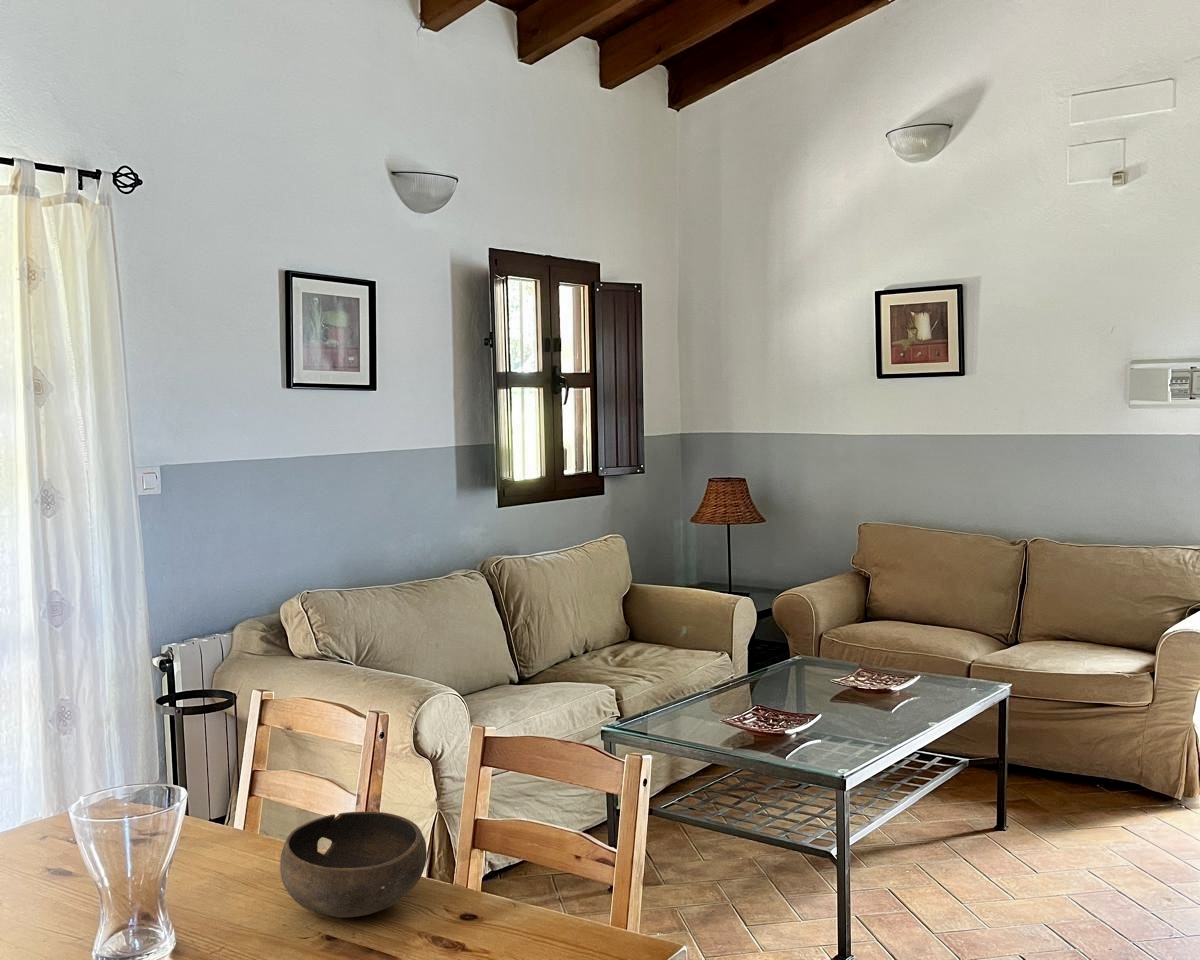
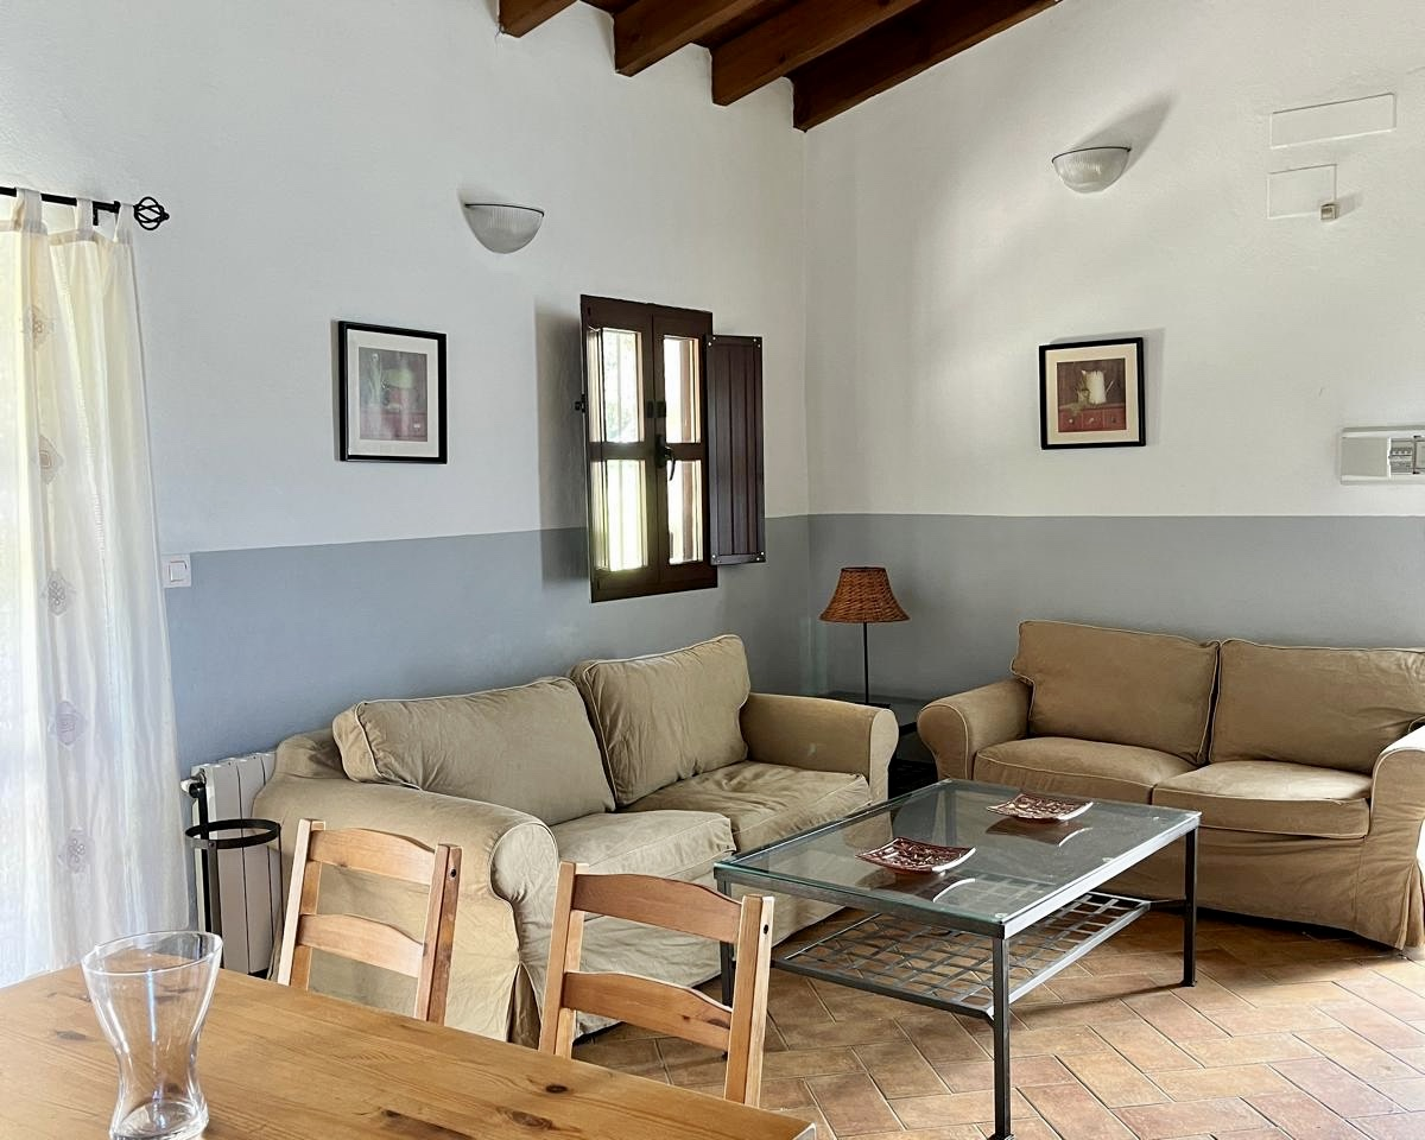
- bowl (354, 867)
